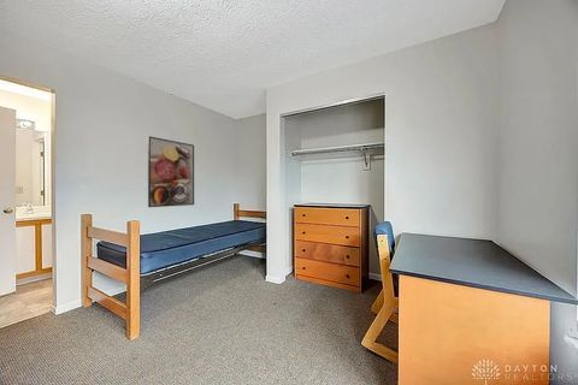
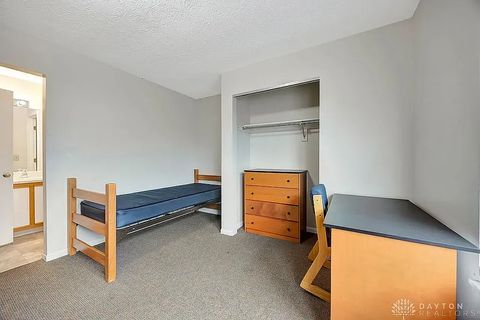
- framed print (172, 173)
